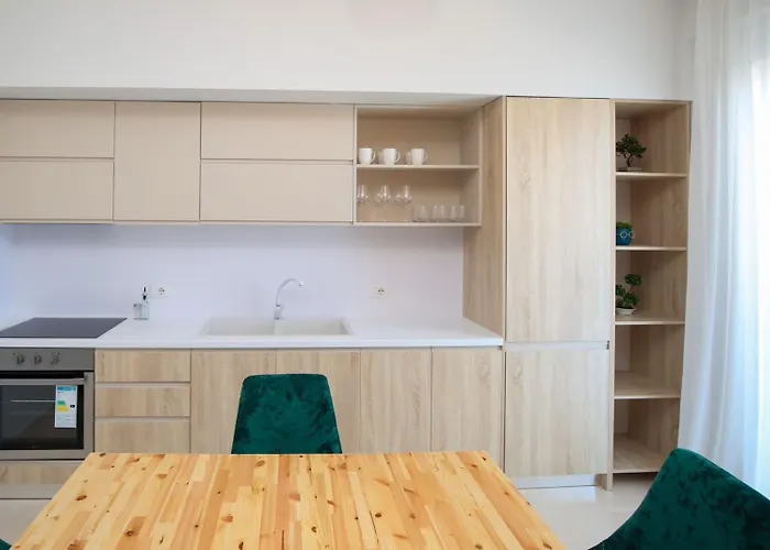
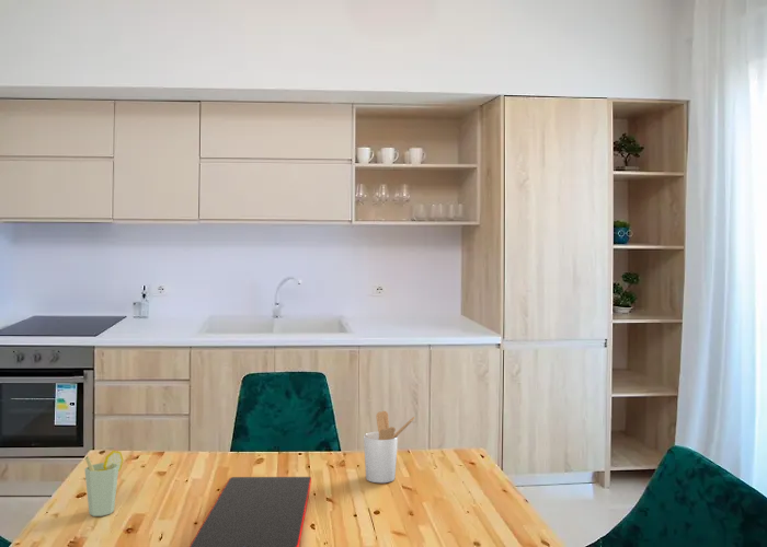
+ cup (104, 480)
+ cutting board (259, 509)
+ utensil holder (389, 446)
